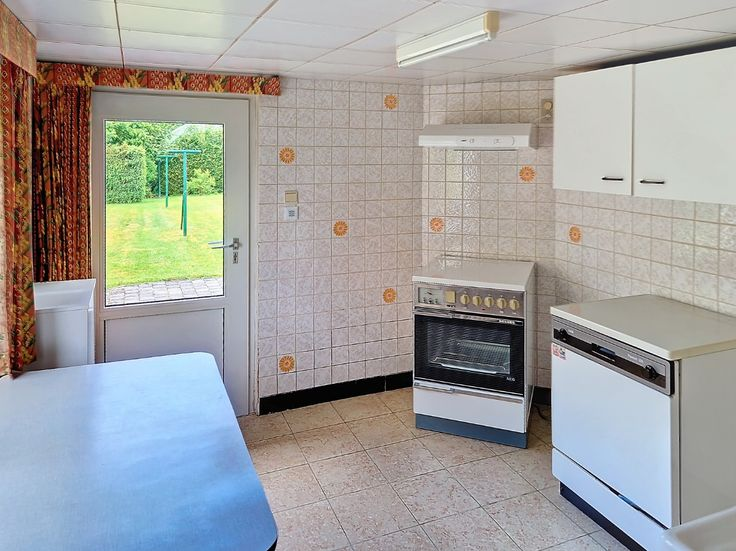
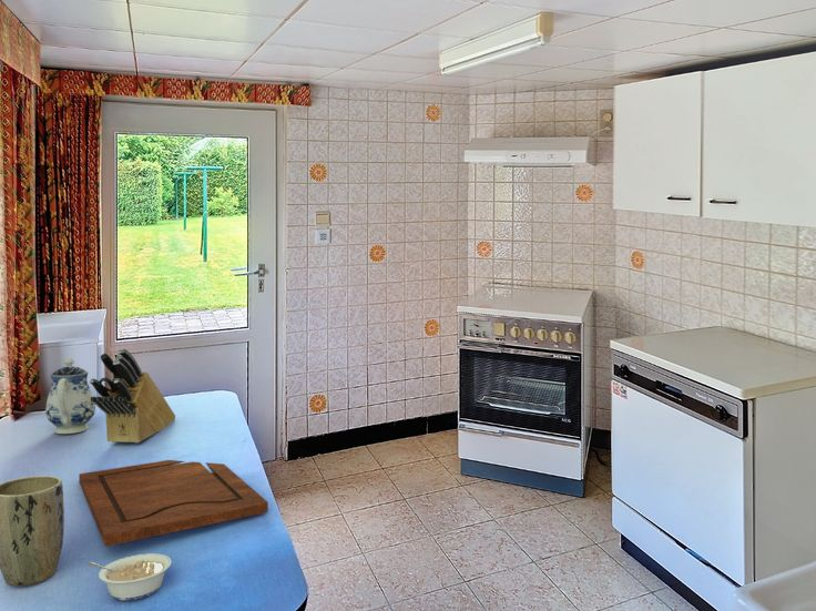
+ legume (133, 577)
+ knife block (134, 390)
+ plant pot (28, 530)
+ cutting board (167, 491)
+ teapot (70, 394)
